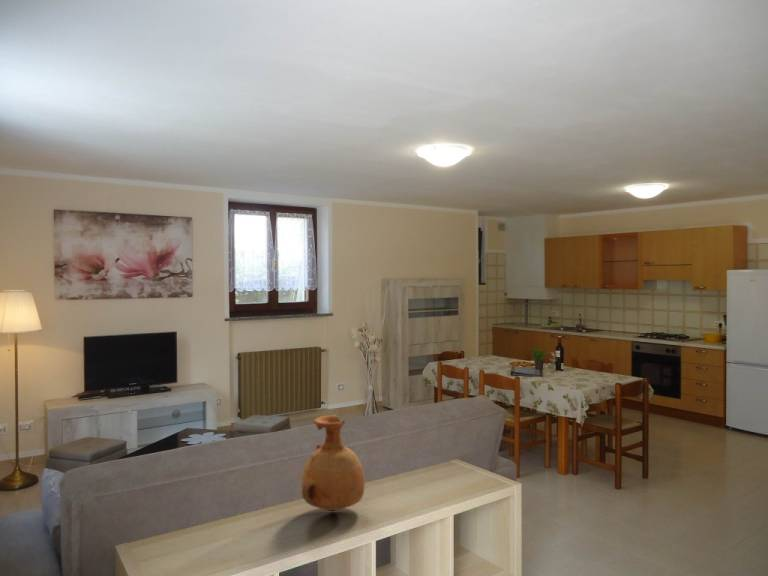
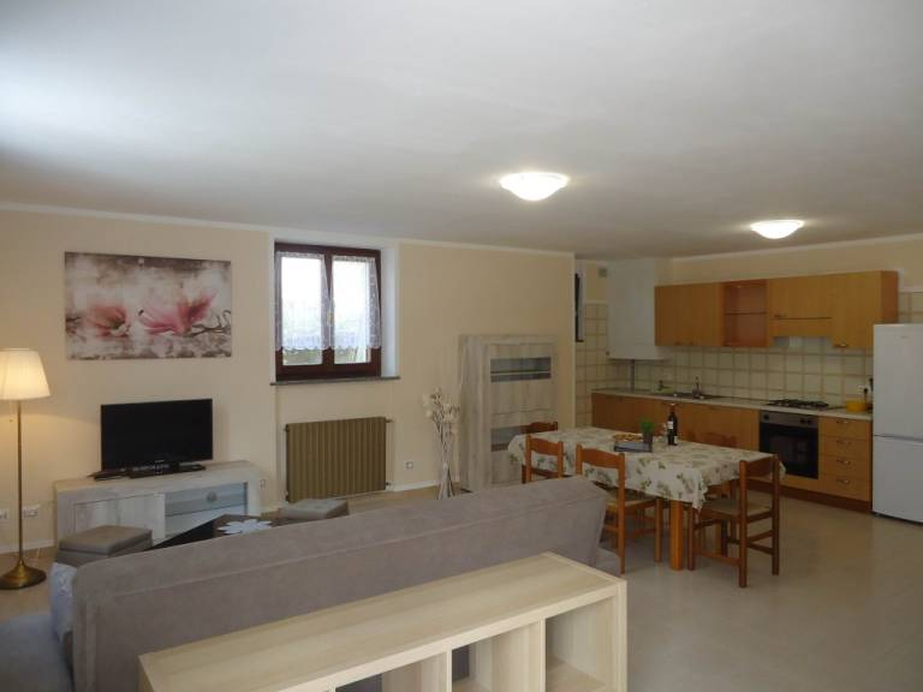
- vase (333, 464)
